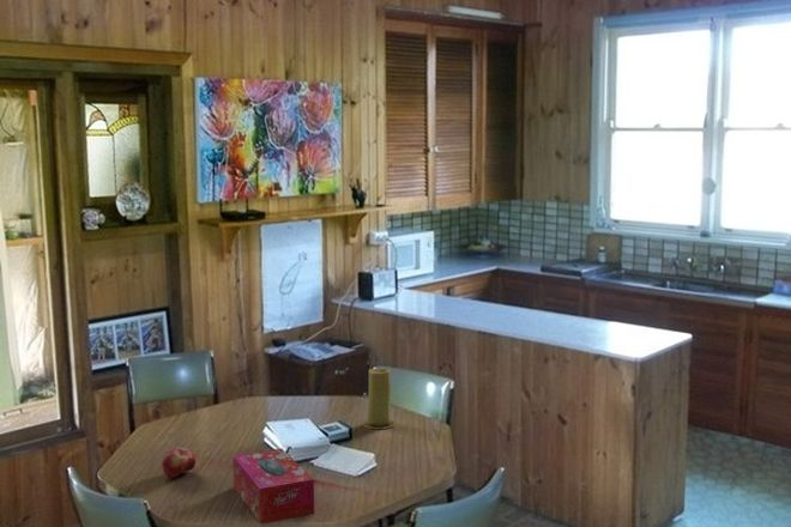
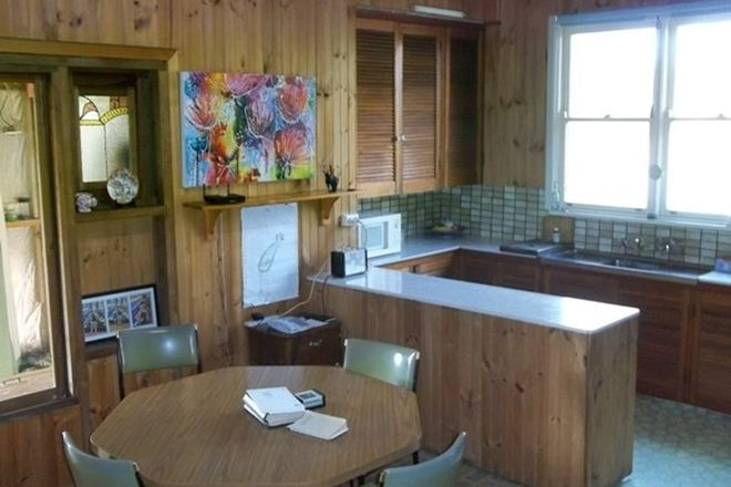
- candle (379, 396)
- fruit (179, 461)
- tissue box (272, 484)
